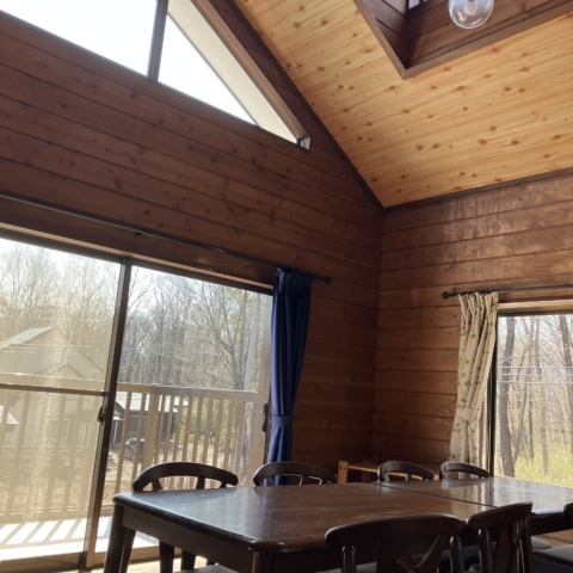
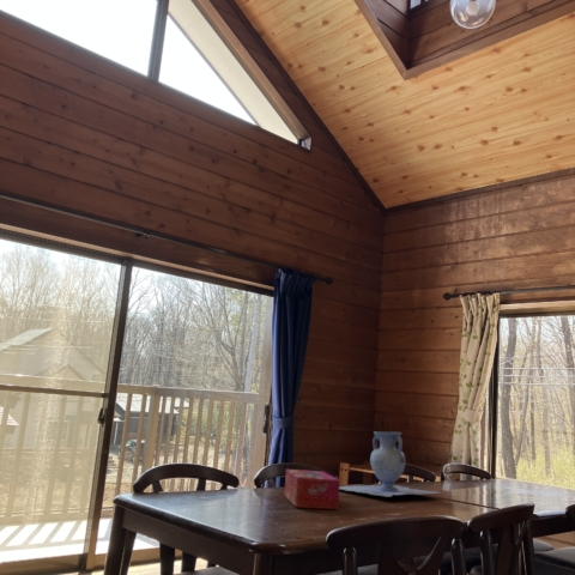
+ tissue box (310, 488)
+ vase (386, 461)
